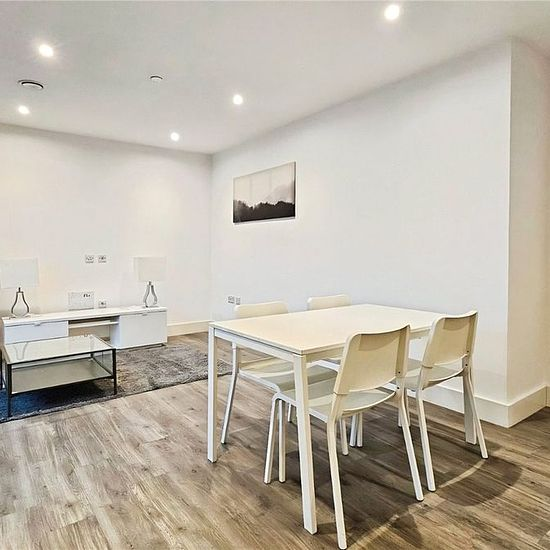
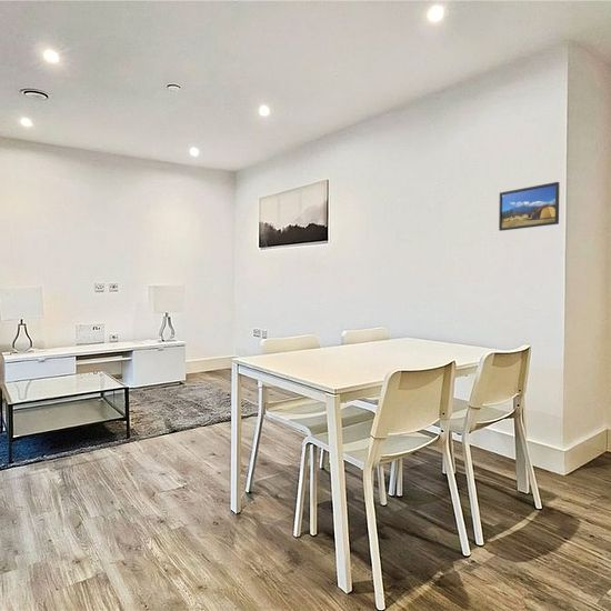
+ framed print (528, 207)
